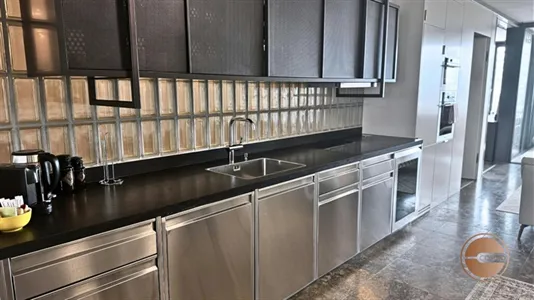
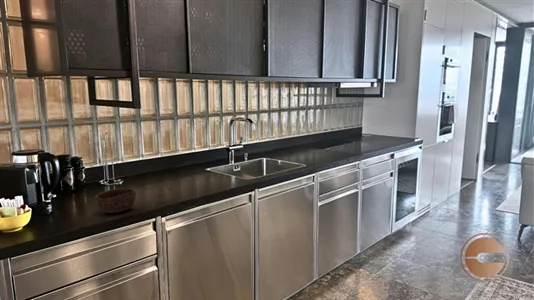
+ bowl (116, 201)
